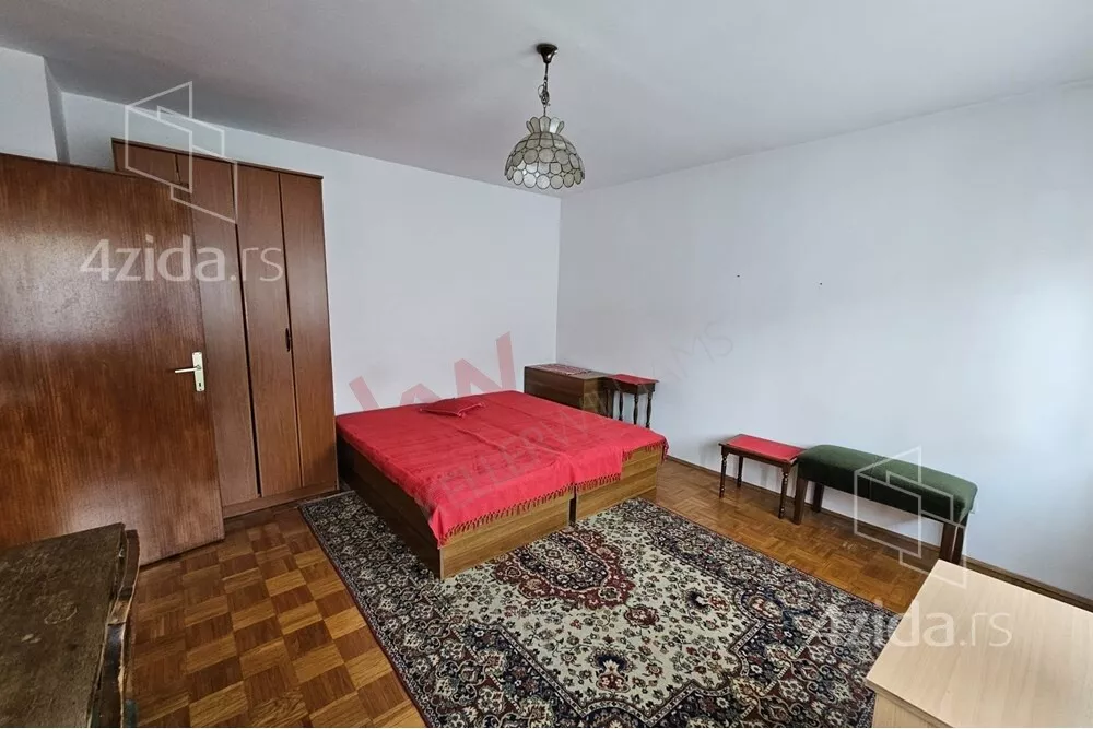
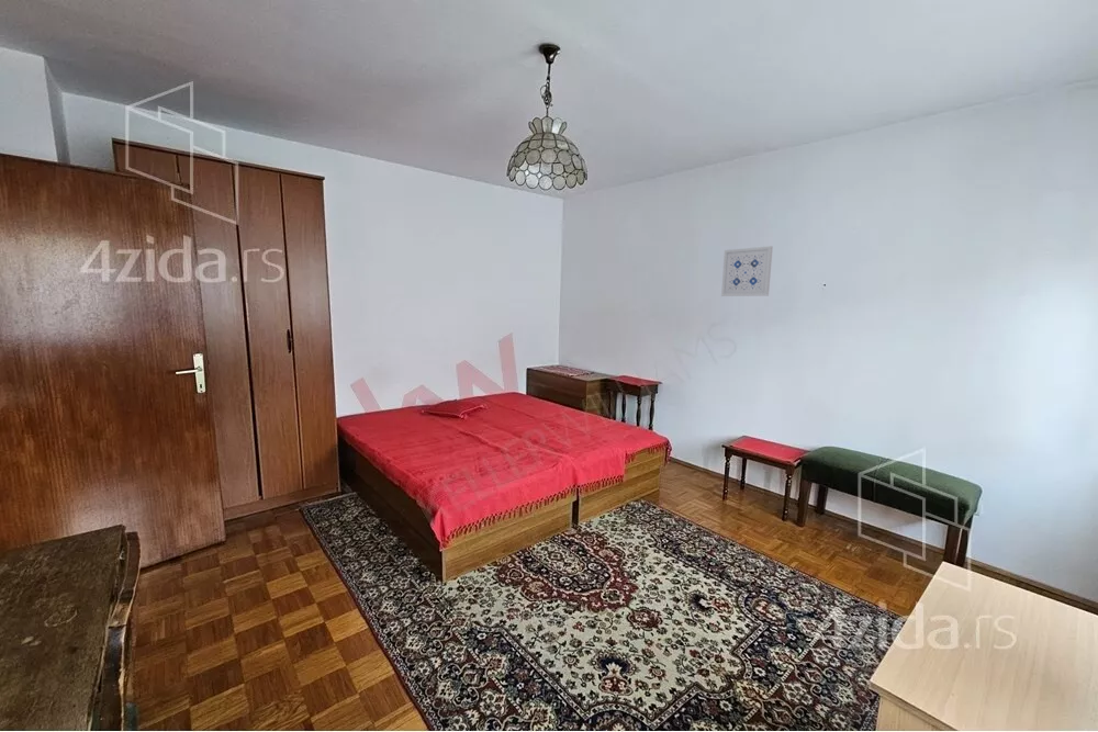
+ wall art (746, 272)
